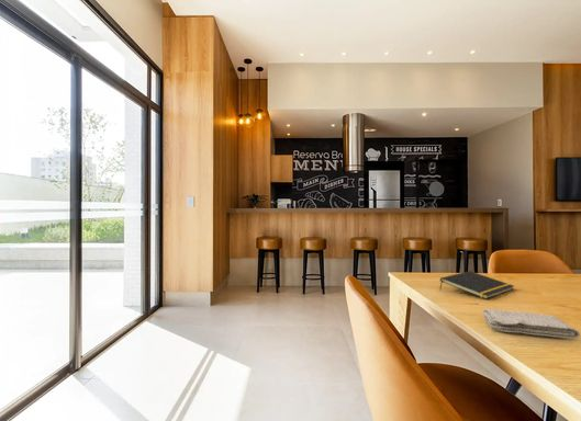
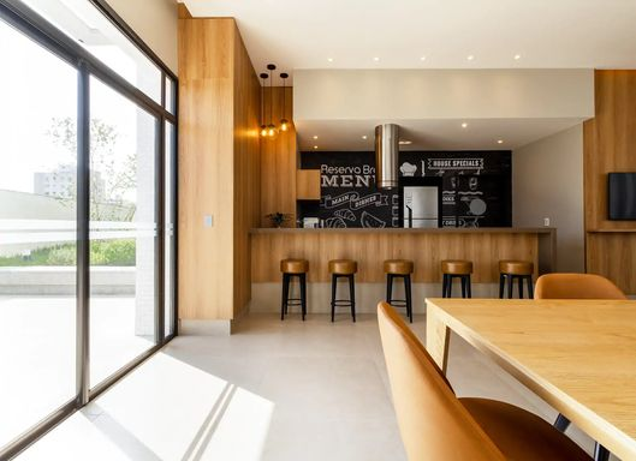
- washcloth (525, 321)
- notepad (477, 283)
